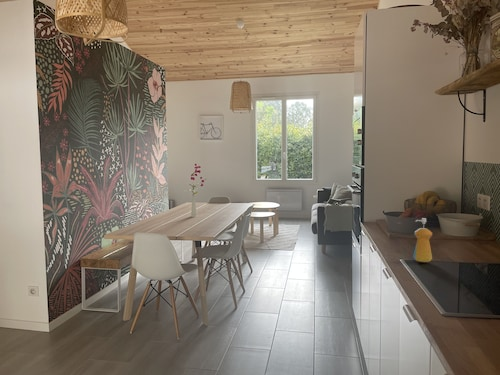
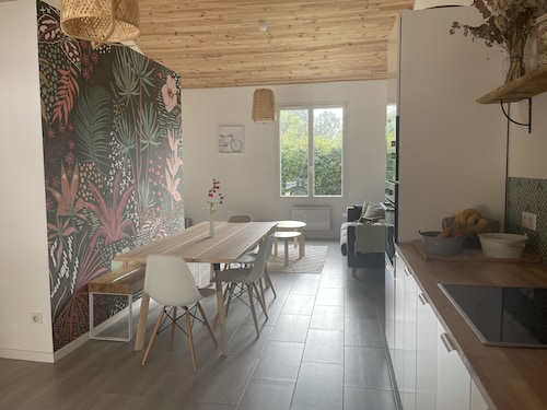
- soap dispenser (423, 240)
